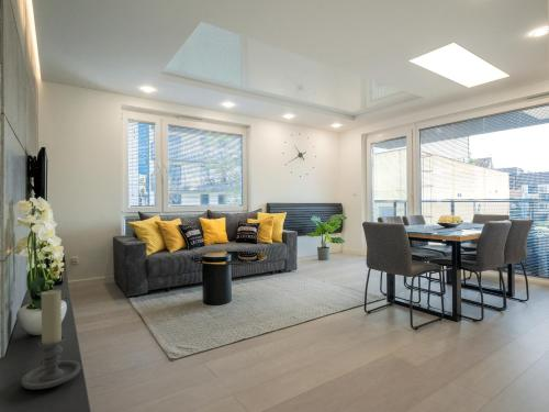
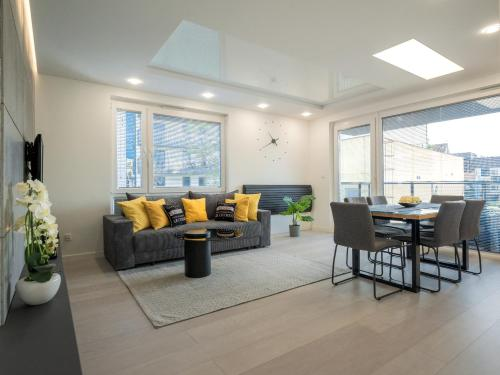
- candle holder (49, 333)
